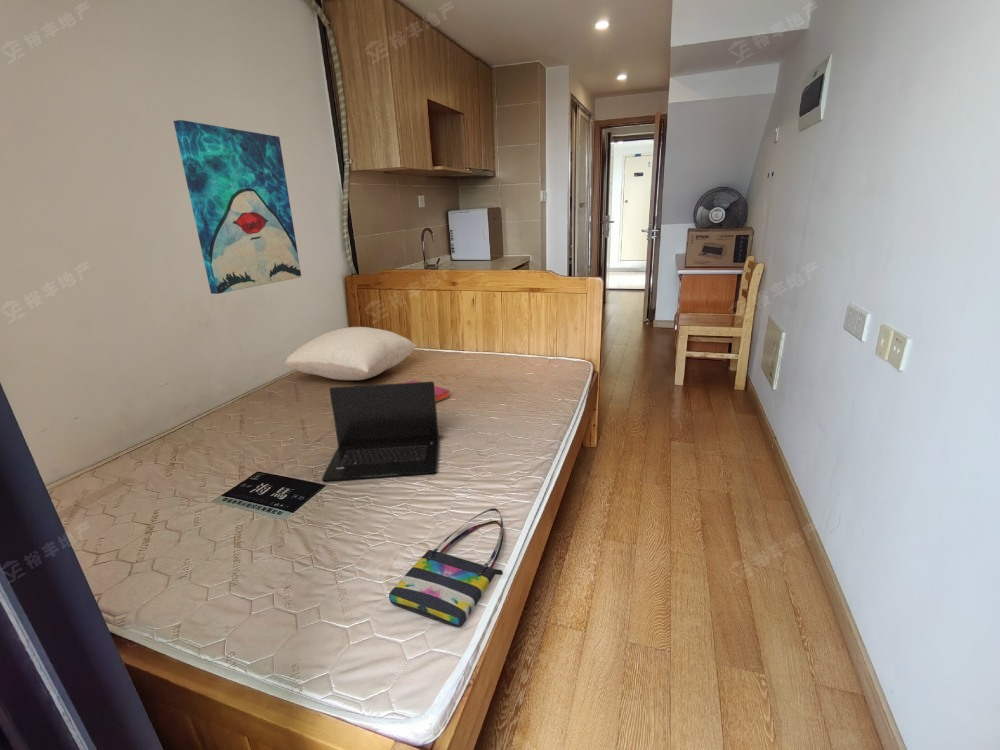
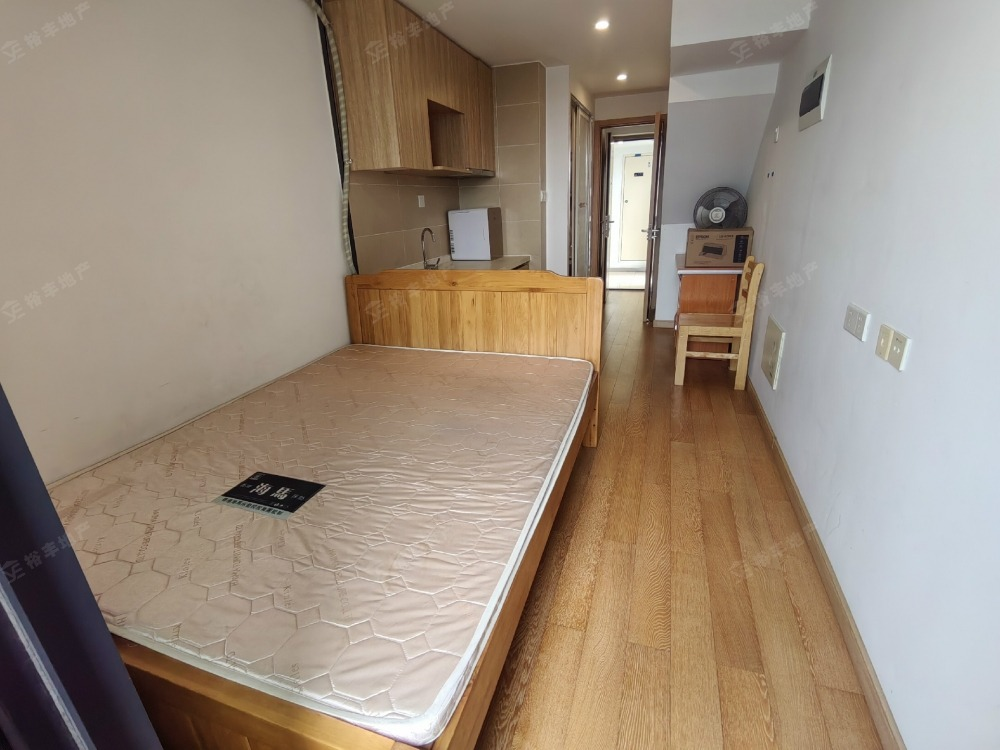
- tote bag (463, 559)
- laptop (380, 429)
- hardback book (414, 382)
- wall art (247, 210)
- pillow (353, 352)
